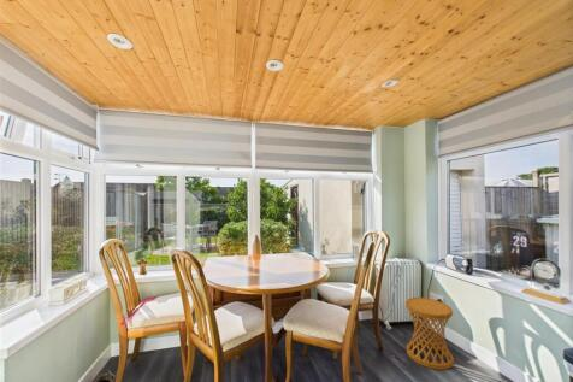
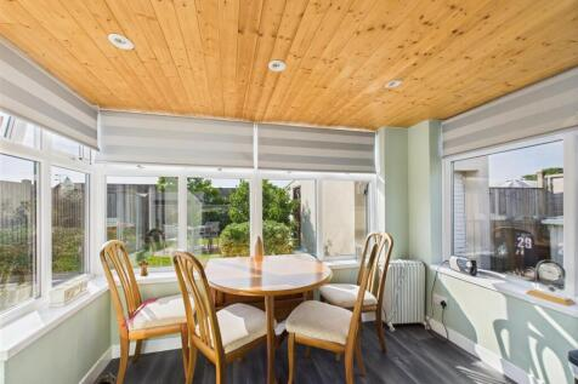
- side table (427, 330)
